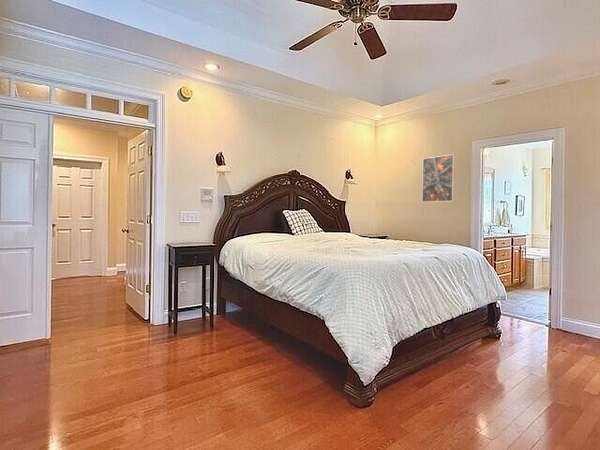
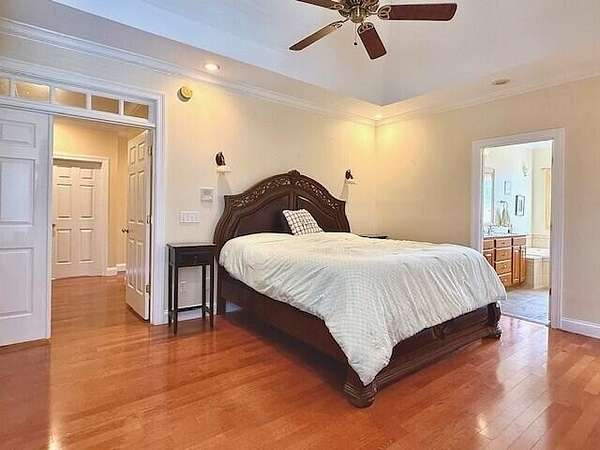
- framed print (437, 179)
